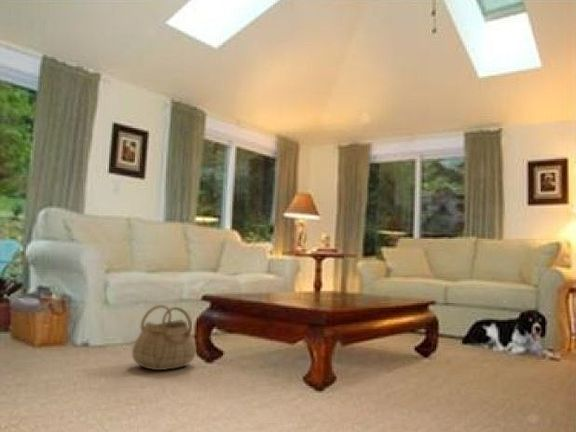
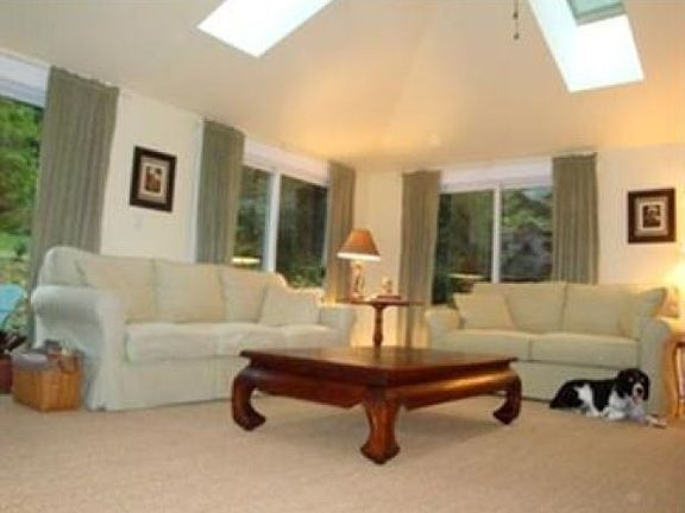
- basket (165, 335)
